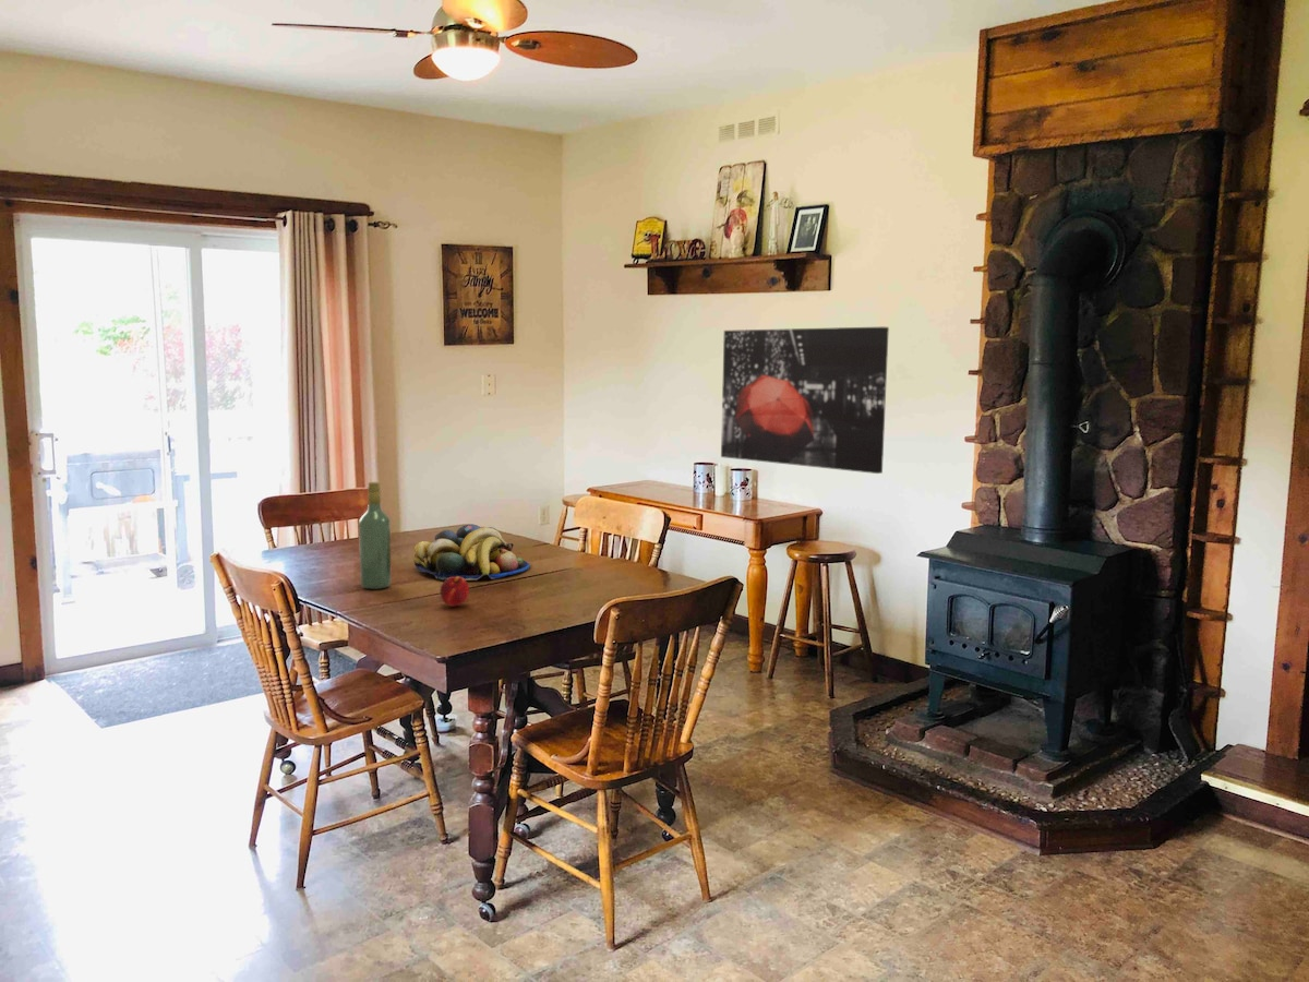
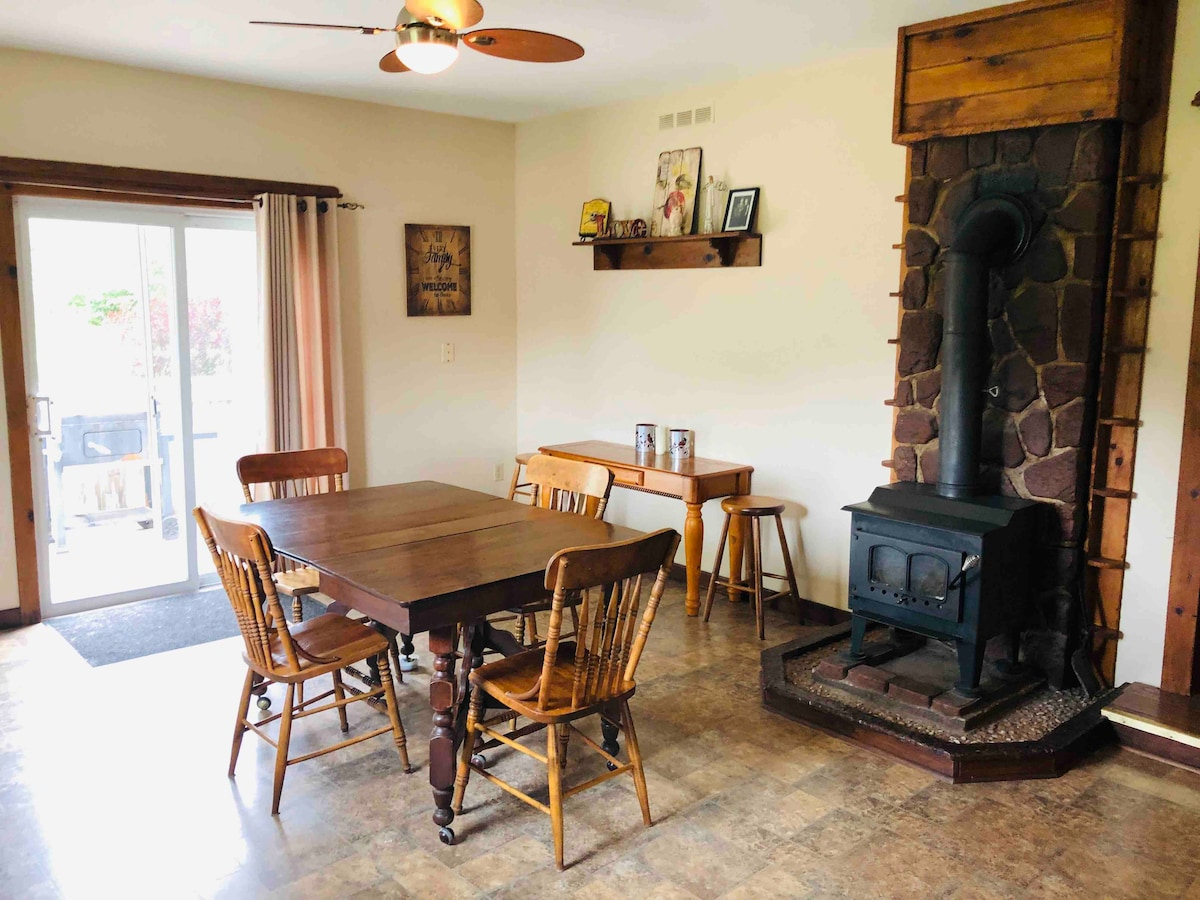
- wine bottle (374, 535)
- peach (454, 591)
- wall art (797, 397)
- fruit bowl (473, 548)
